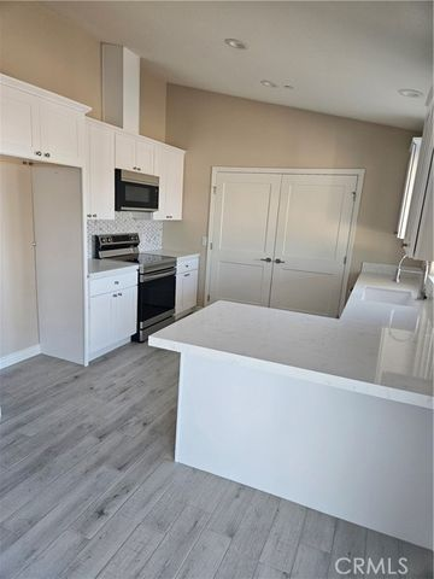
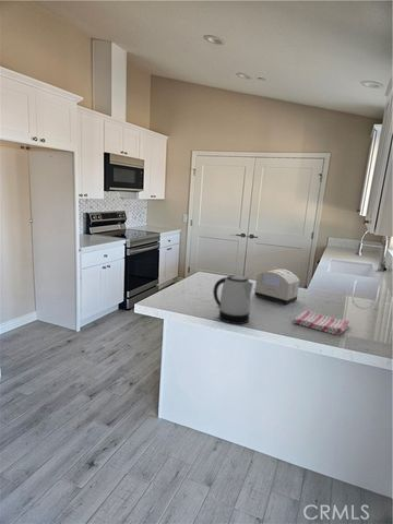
+ toaster (281, 283)
+ kettle (231, 296)
+ dish towel (321, 321)
